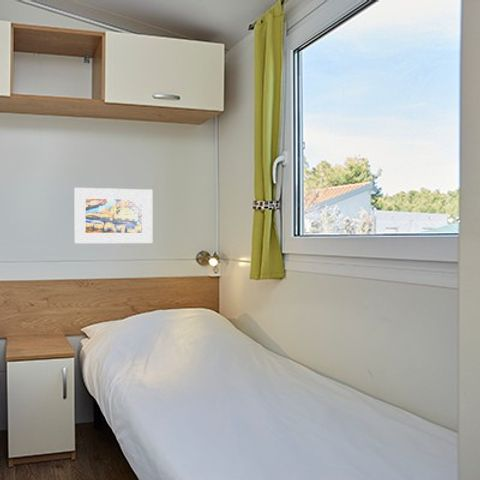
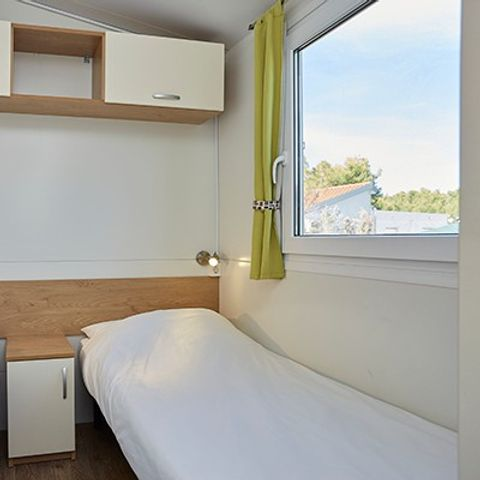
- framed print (114, 215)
